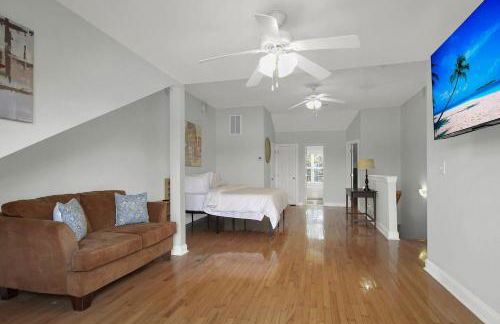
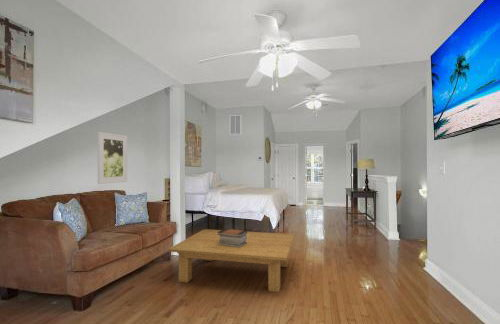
+ book stack (232, 237)
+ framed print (113, 158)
+ coffee table (237, 256)
